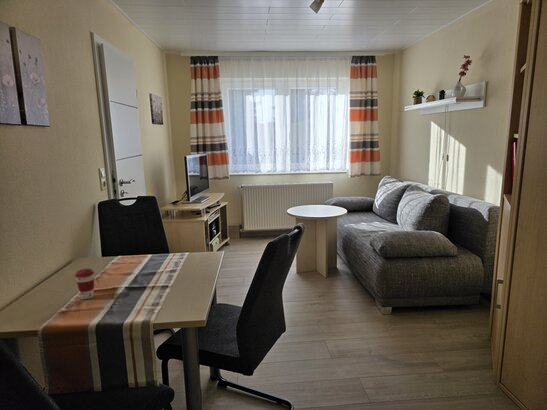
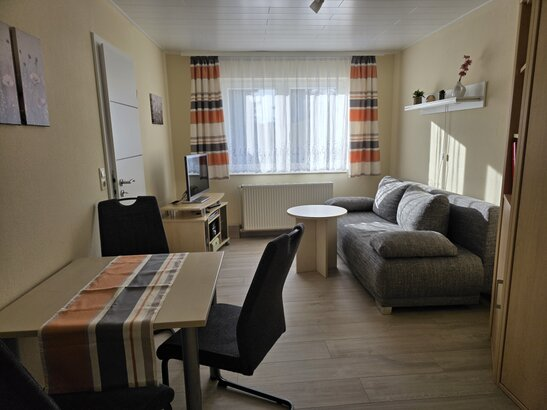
- coffee cup (85, 284)
